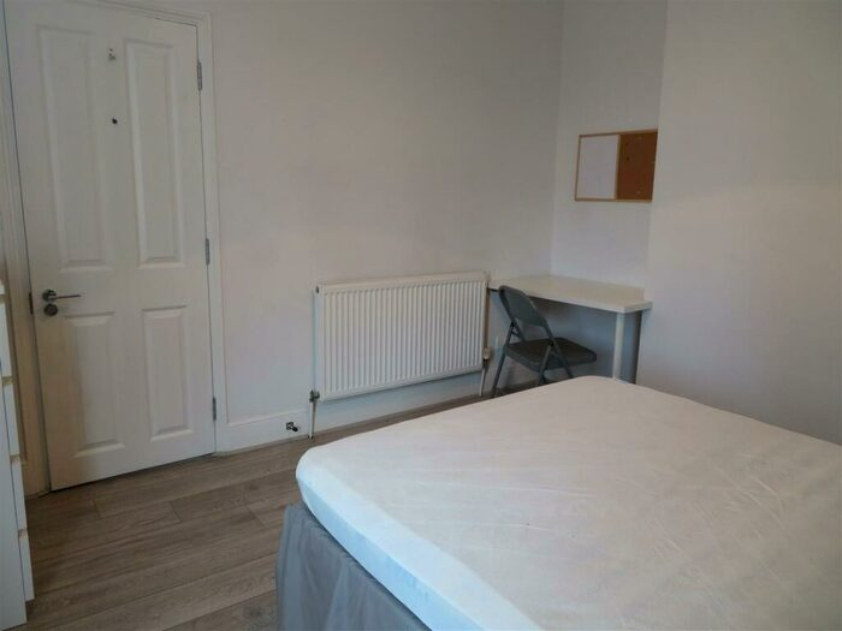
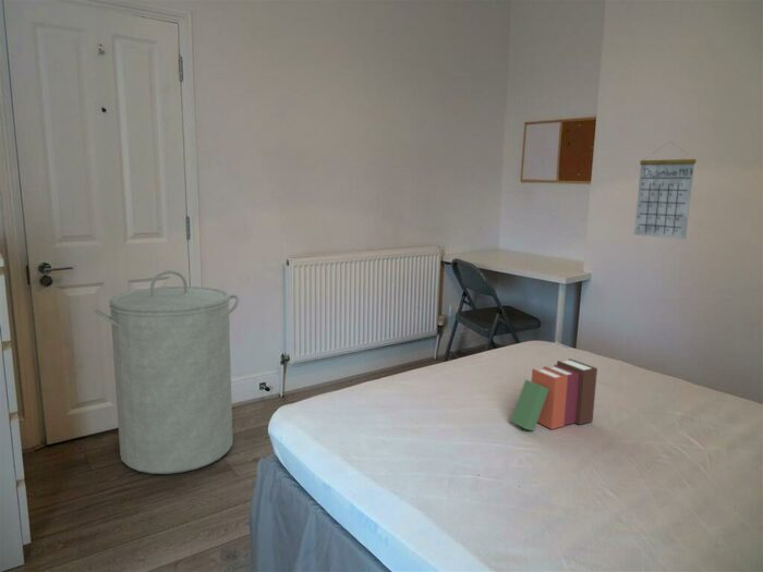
+ calendar (664, 190)
+ laundry hamper (174, 362)
+ books (552, 395)
